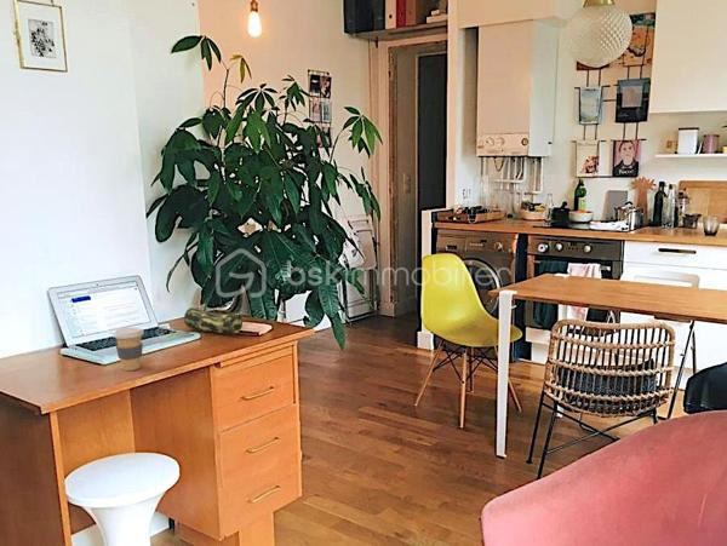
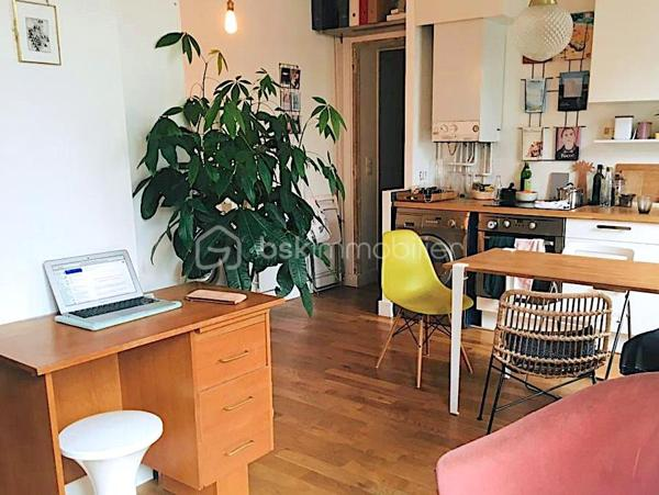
- pencil case (213, 321)
- coffee cup (130, 349)
